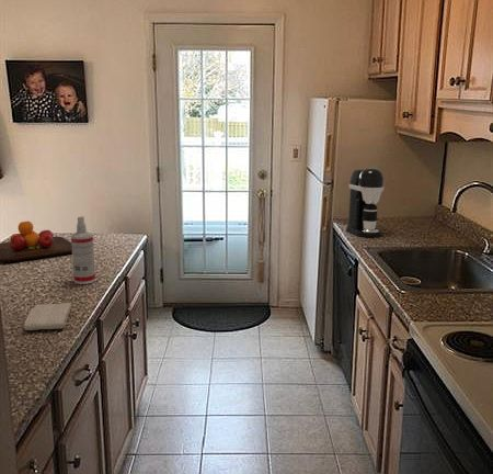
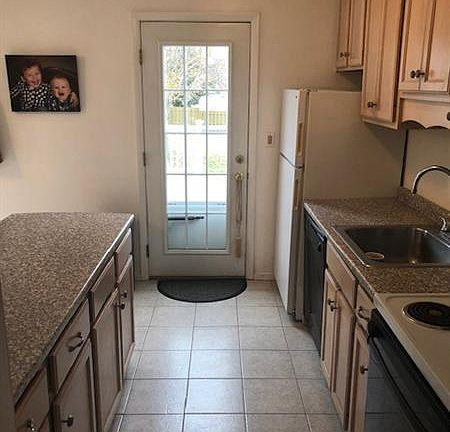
- coffee maker (365, 200)
- spray bottle (82, 249)
- chopping board (31, 236)
- washcloth (49, 315)
